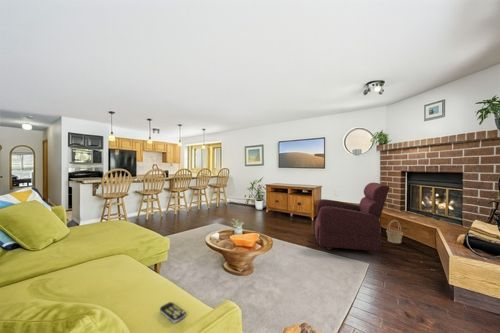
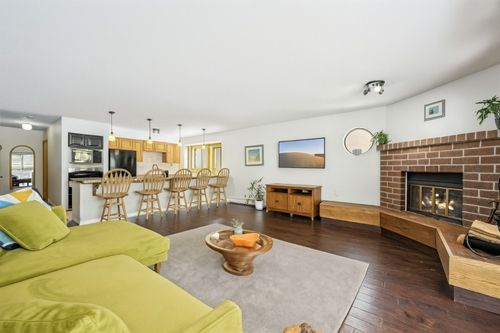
- basket (394, 230)
- remote control (172, 311)
- armchair (347, 213)
